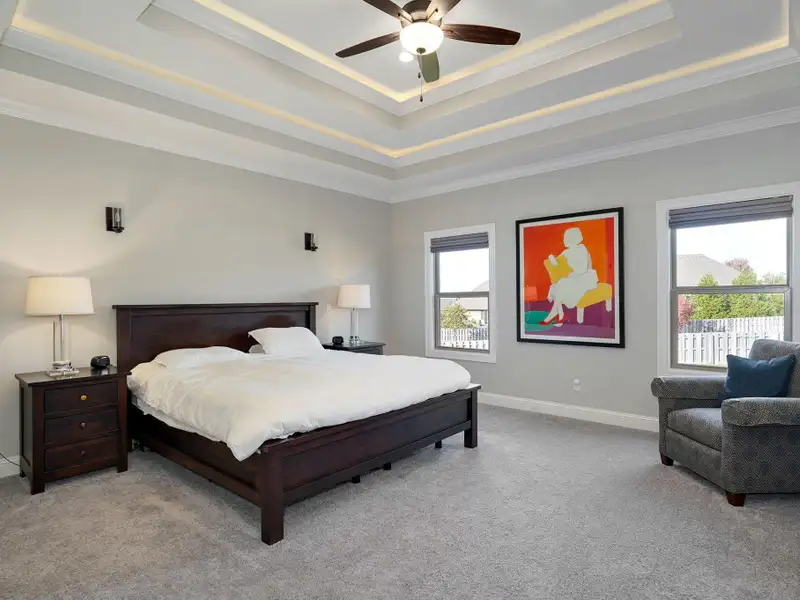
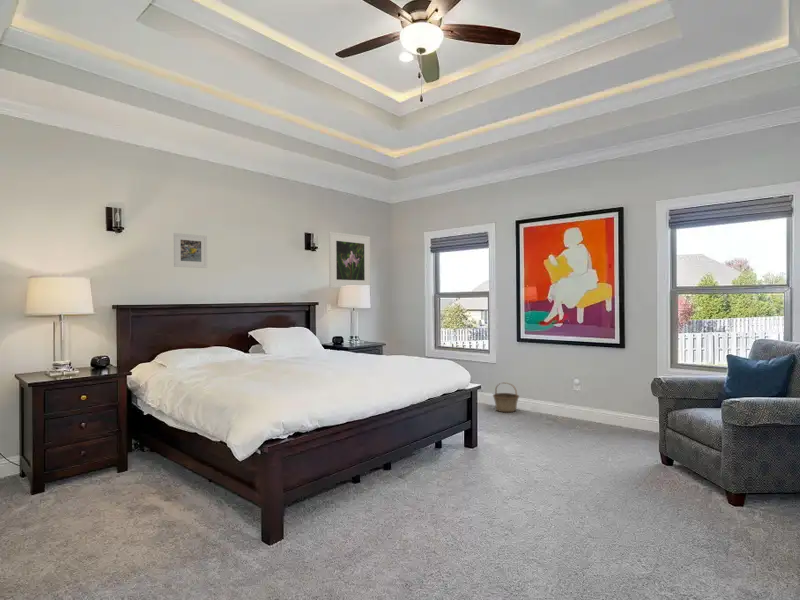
+ basket (505, 396)
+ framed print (350, 261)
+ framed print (190, 250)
